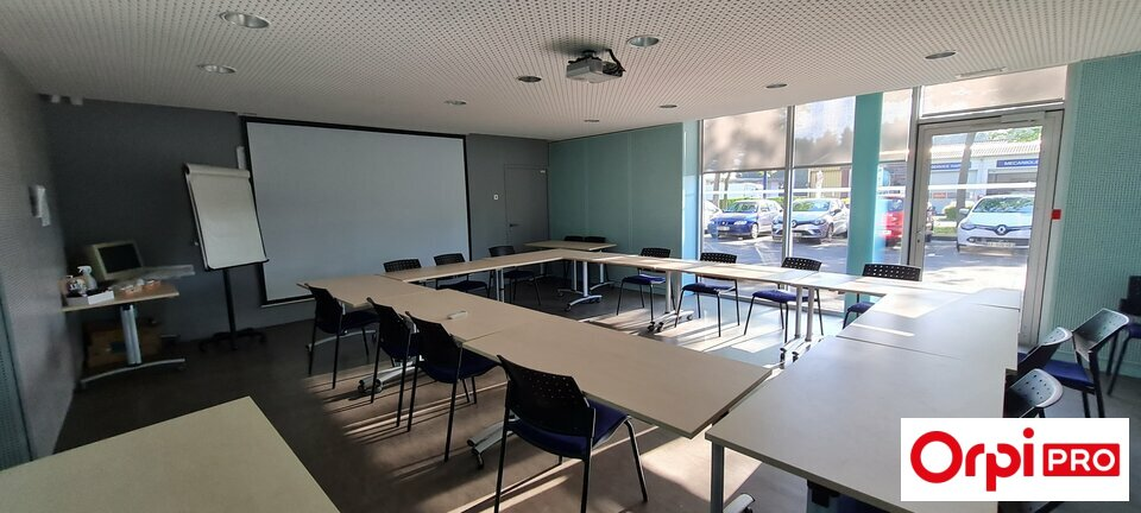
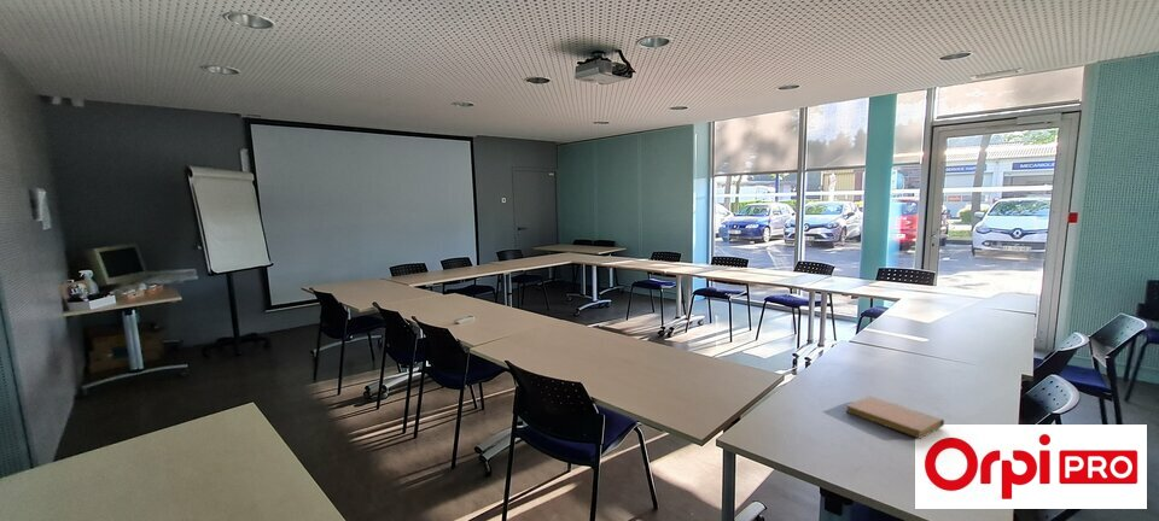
+ notebook (892, 415)
